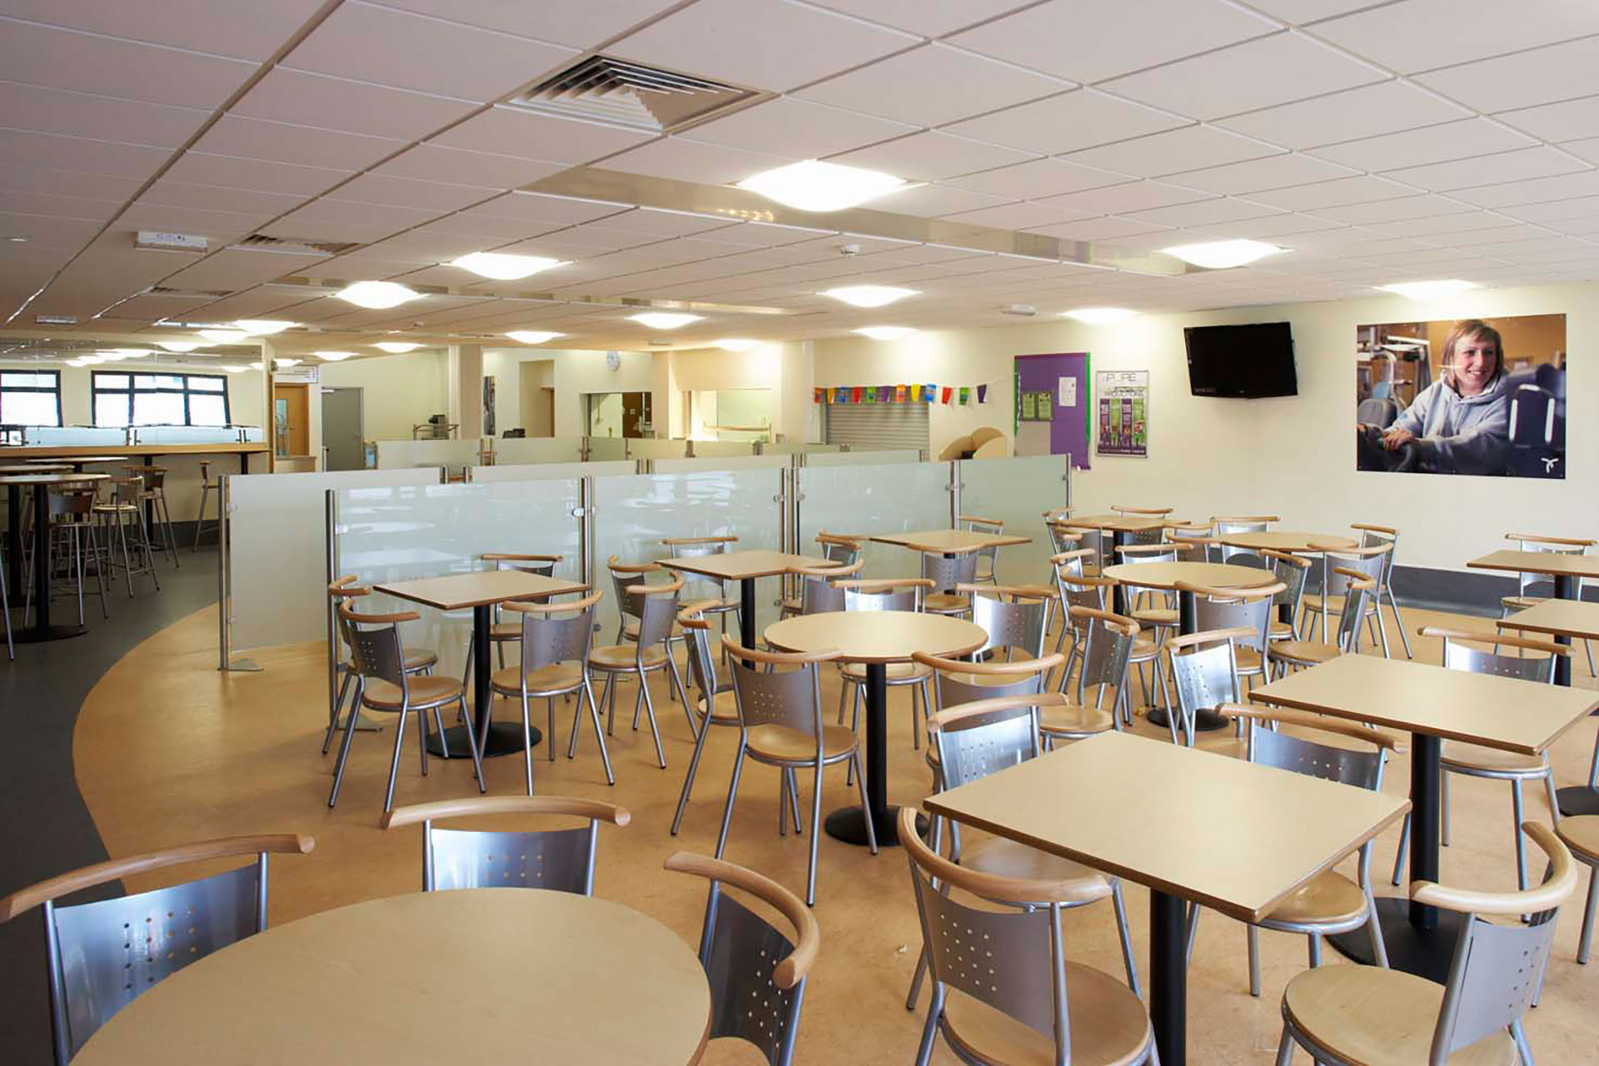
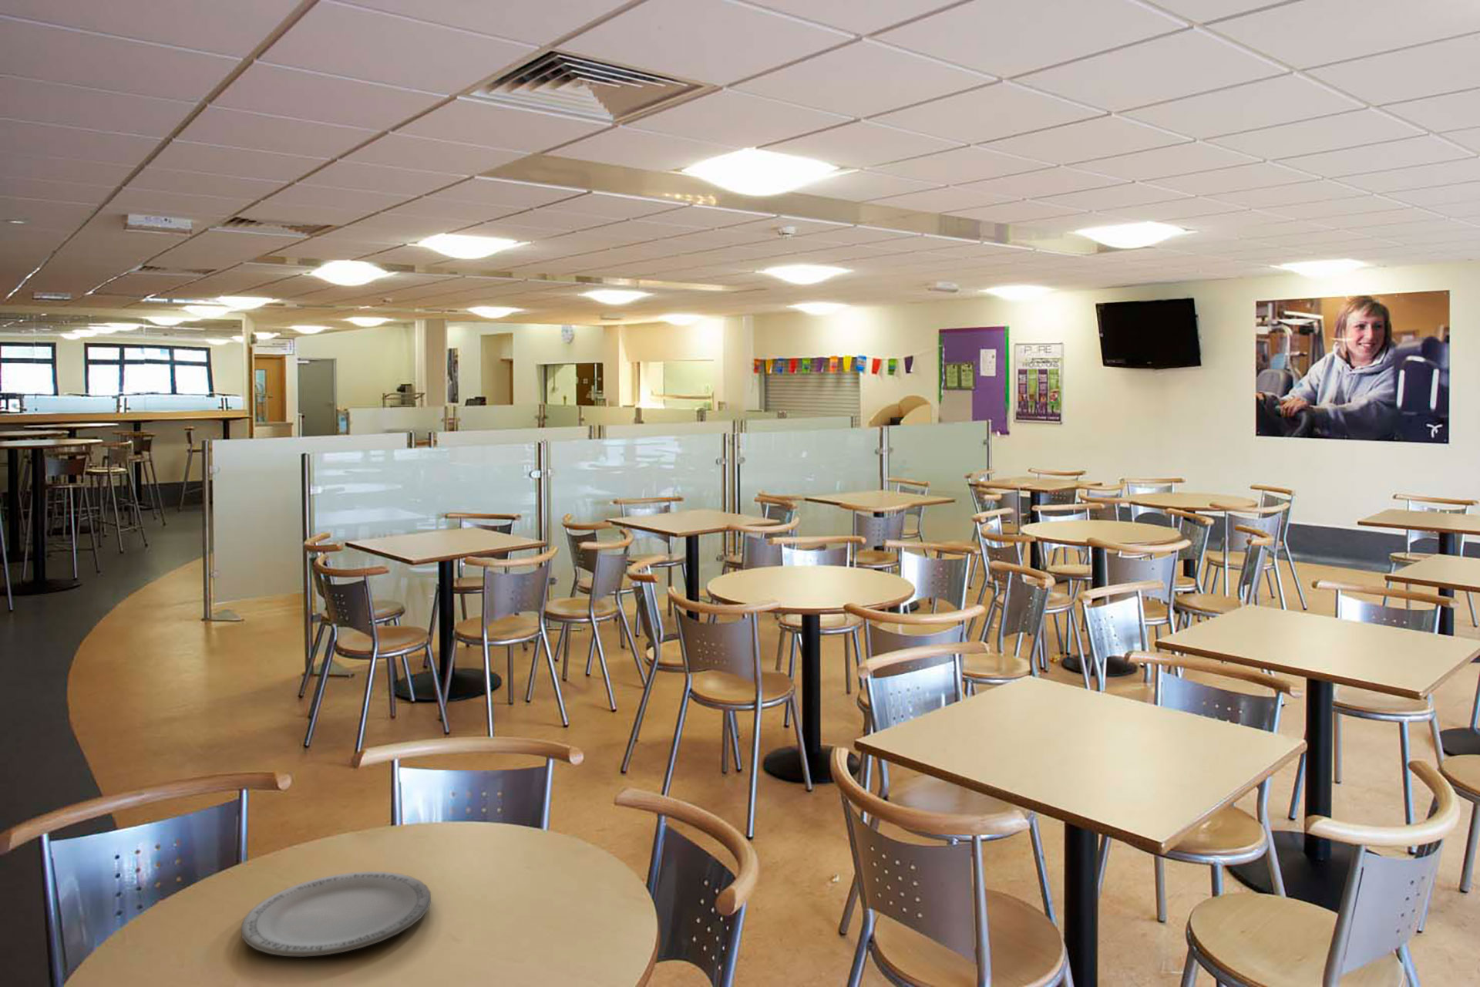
+ plate (339, 914)
